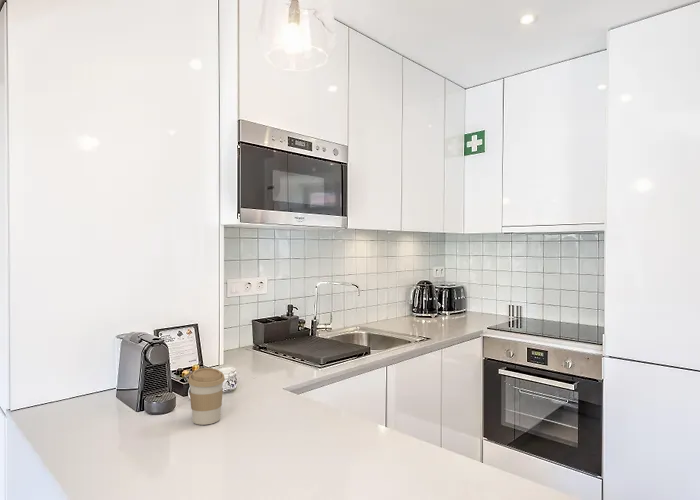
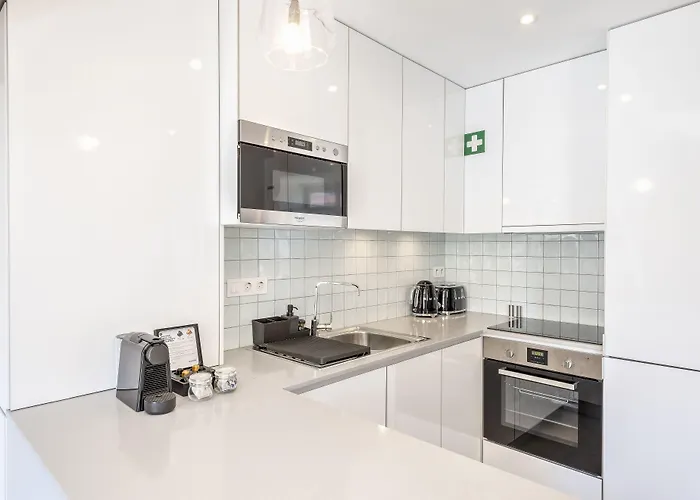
- coffee cup (206, 395)
